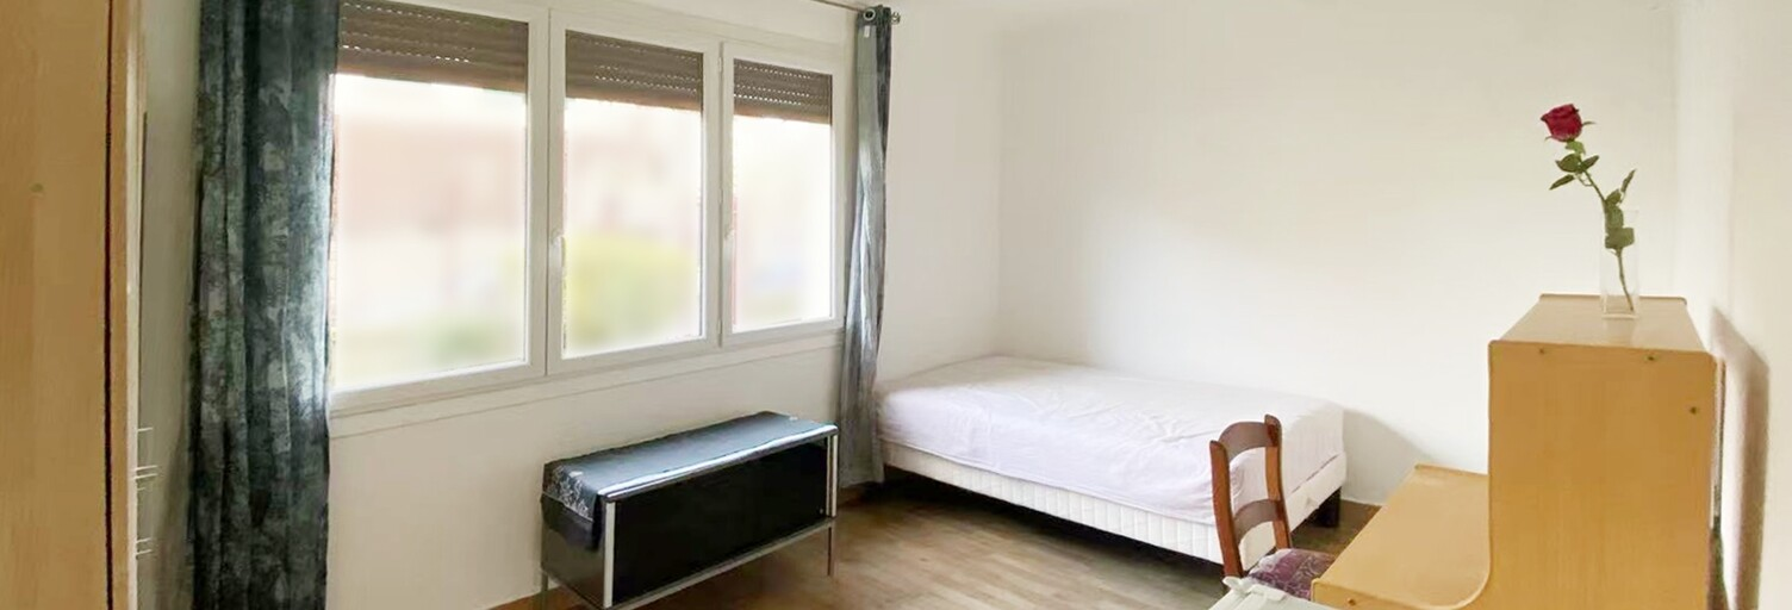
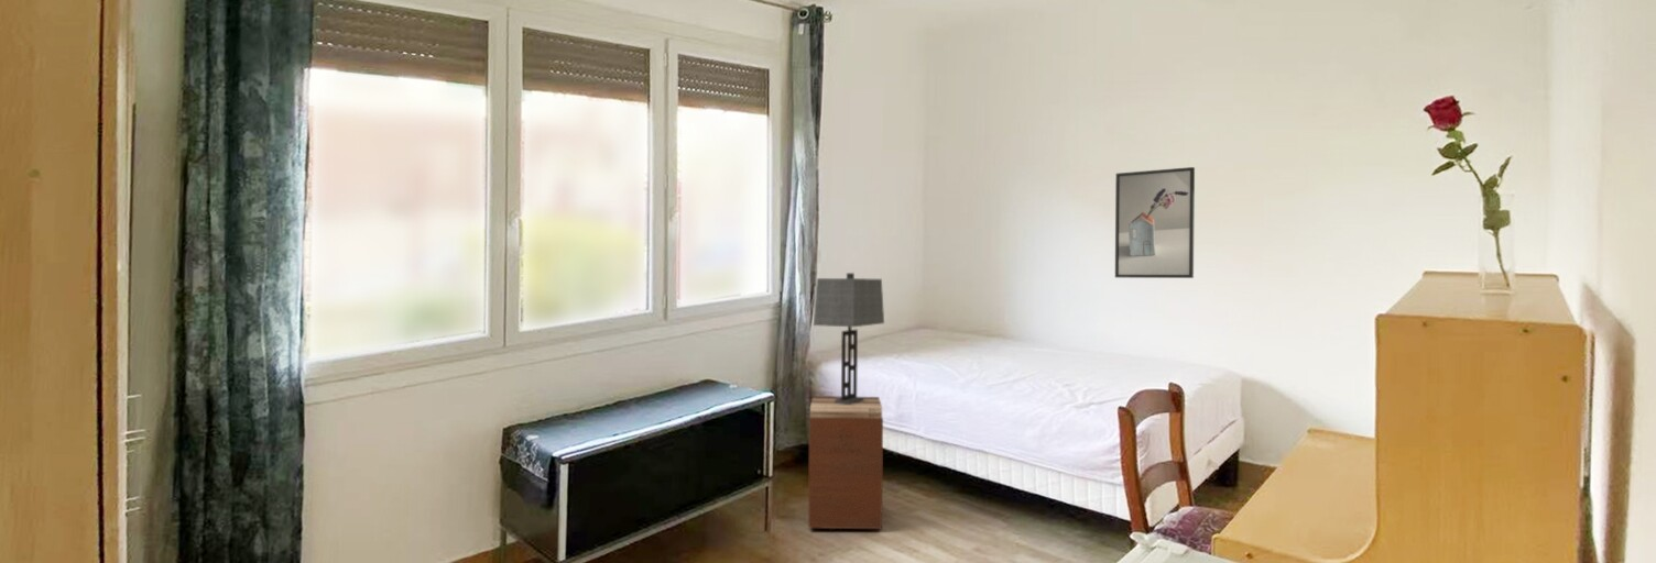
+ table lamp (849, 336)
+ nightstand (845, 460)
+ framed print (1153, 223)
